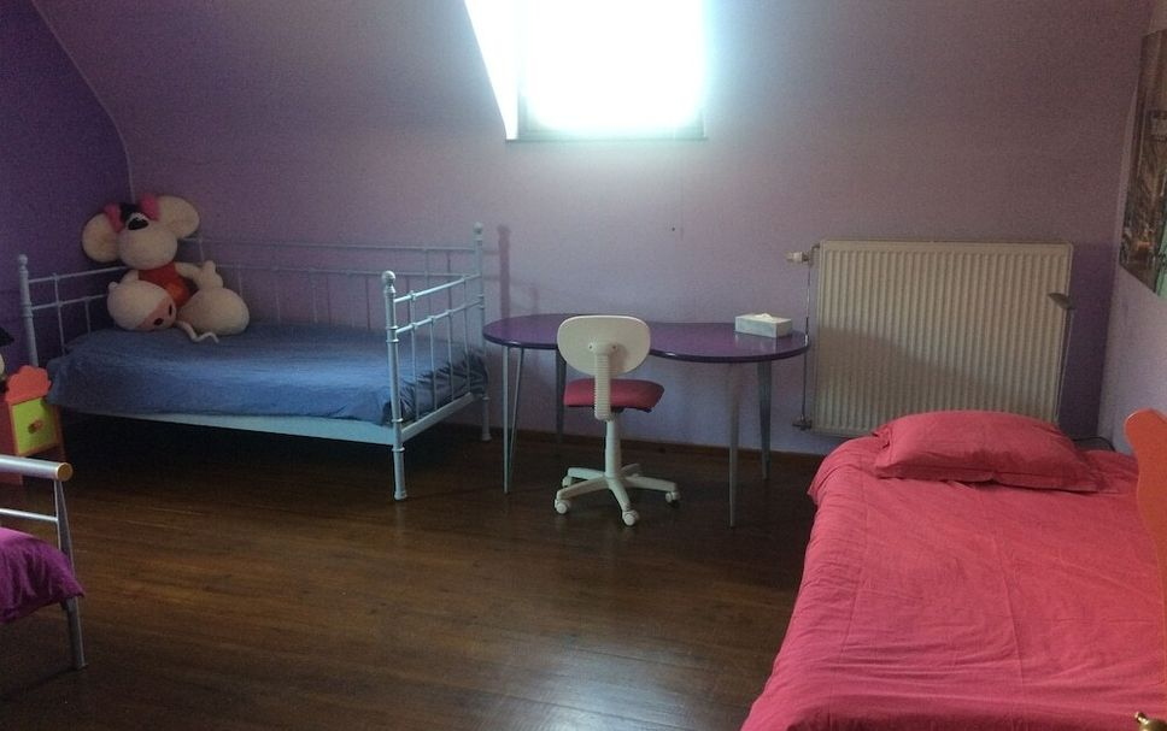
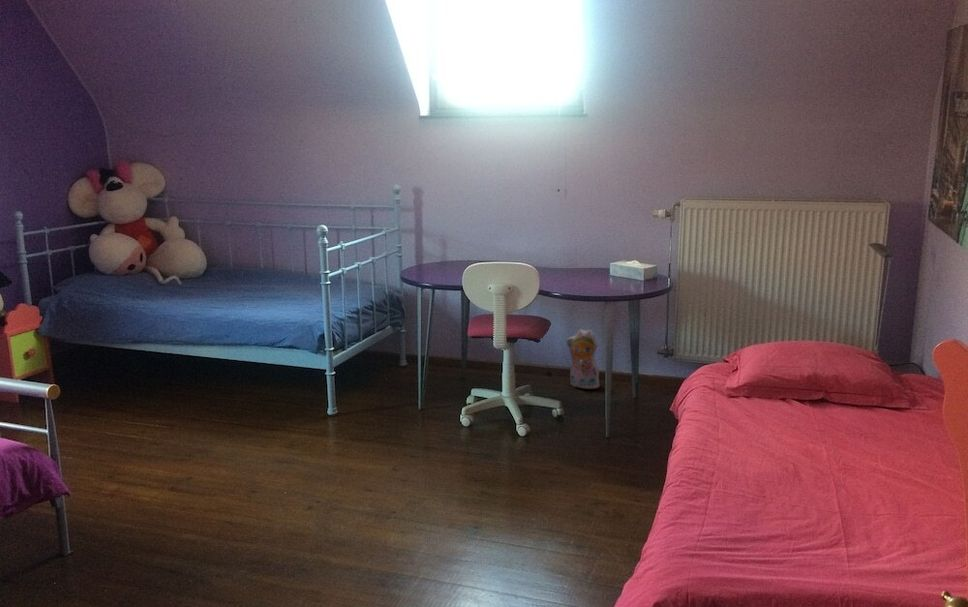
+ plush toy (583, 358)
